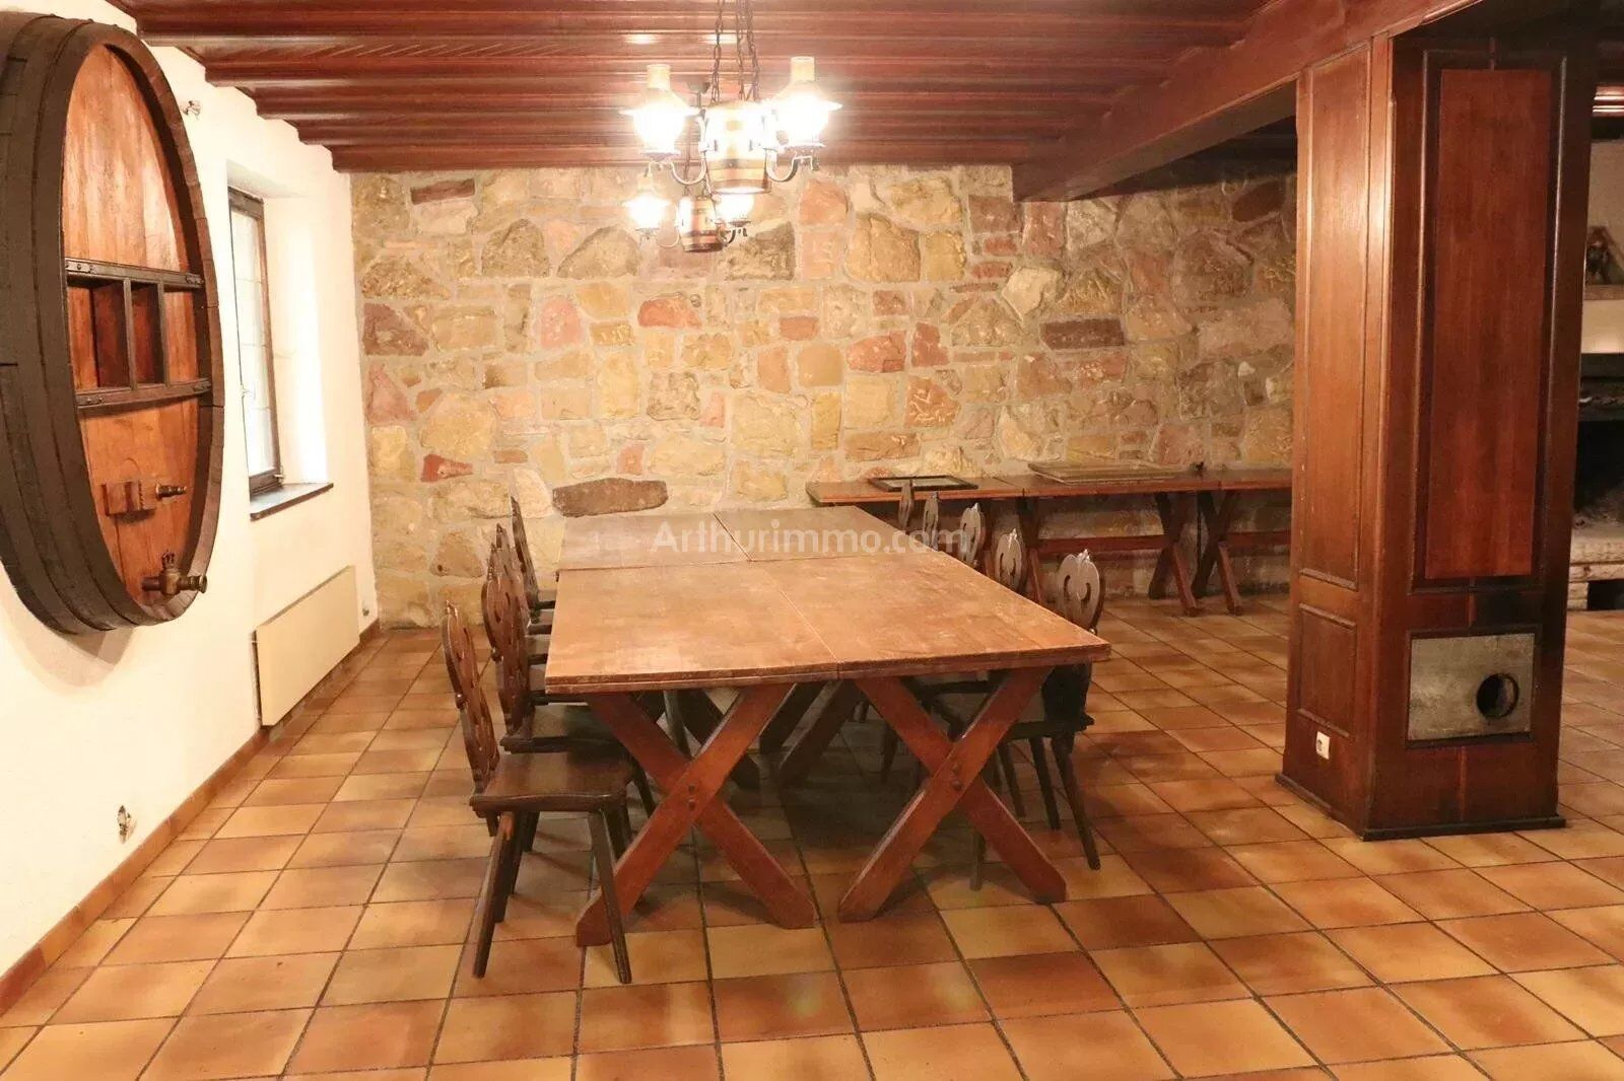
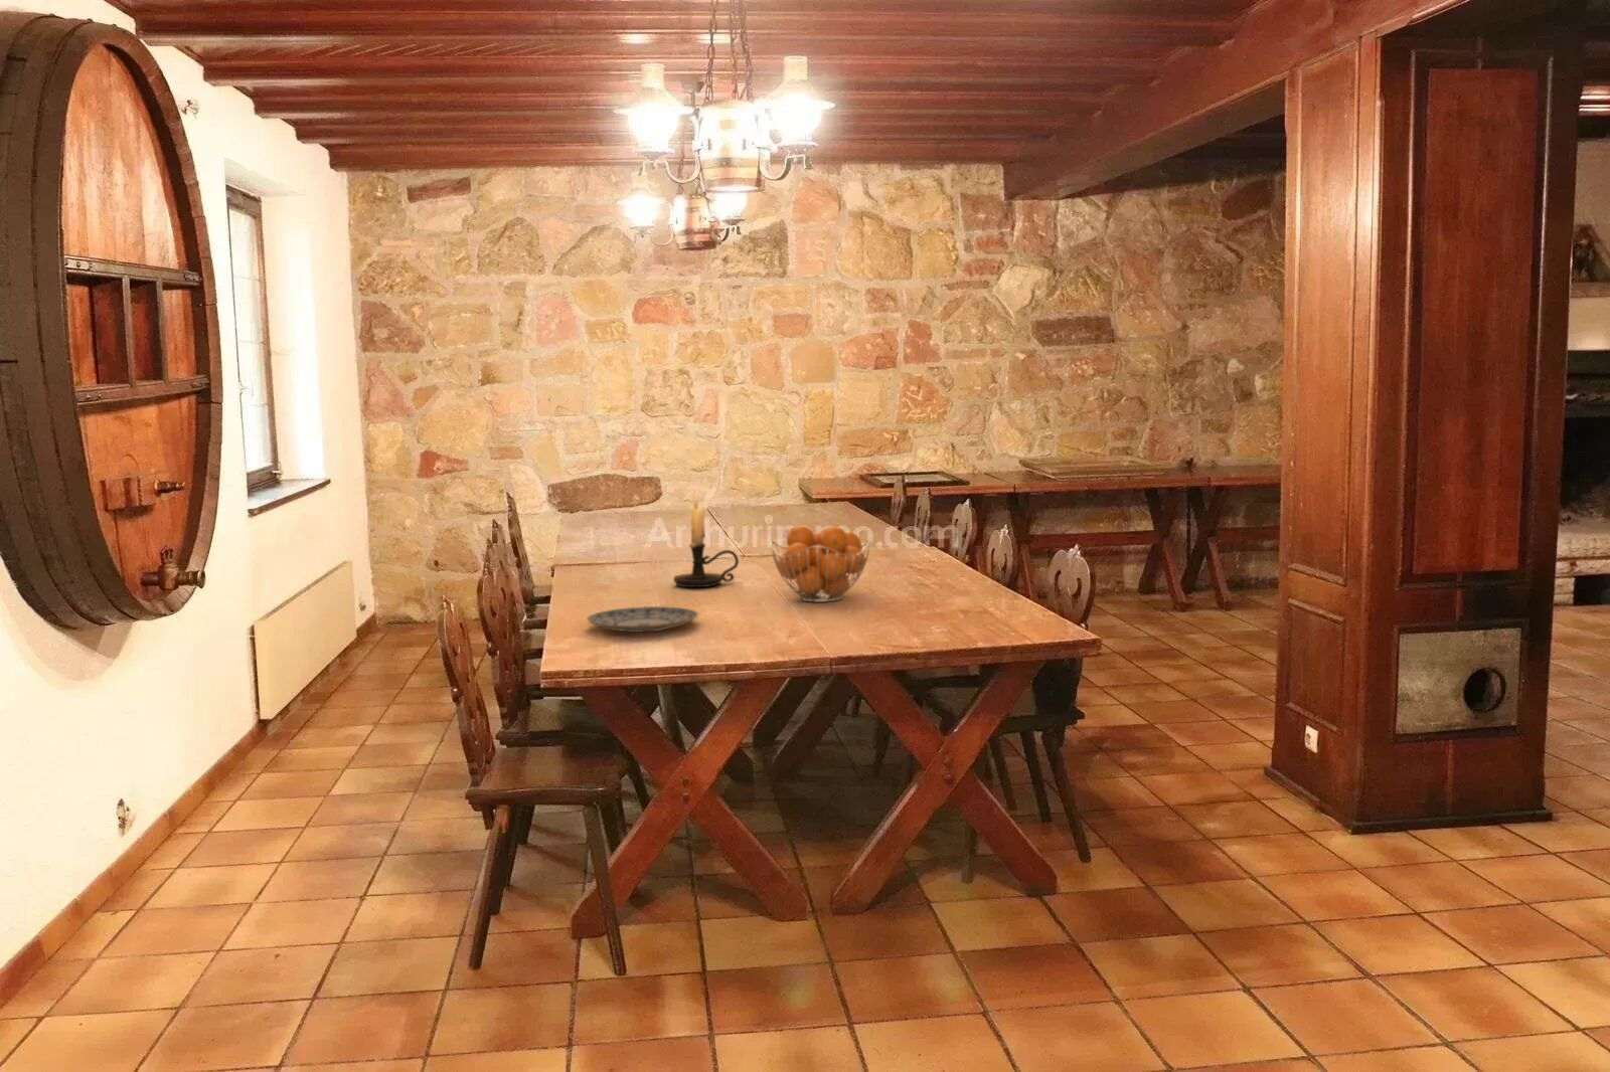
+ plate (643, 621)
+ fruit basket (820, 561)
+ candle holder (704, 536)
